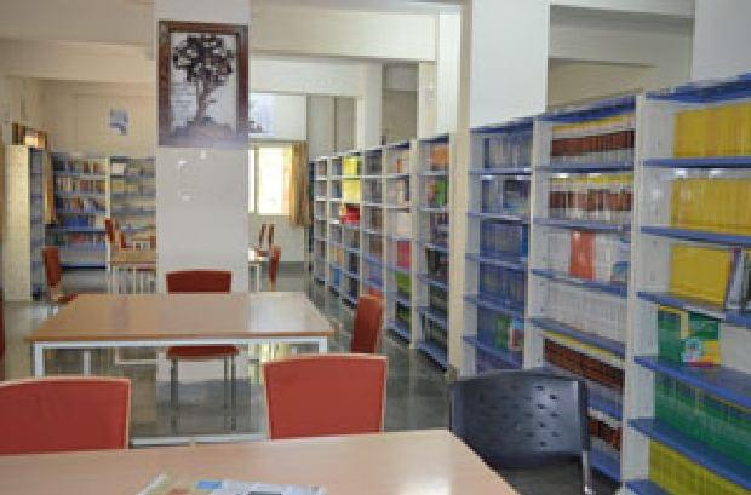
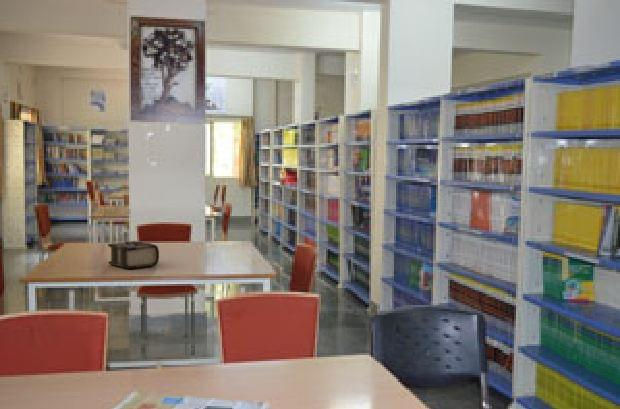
+ book (133, 253)
